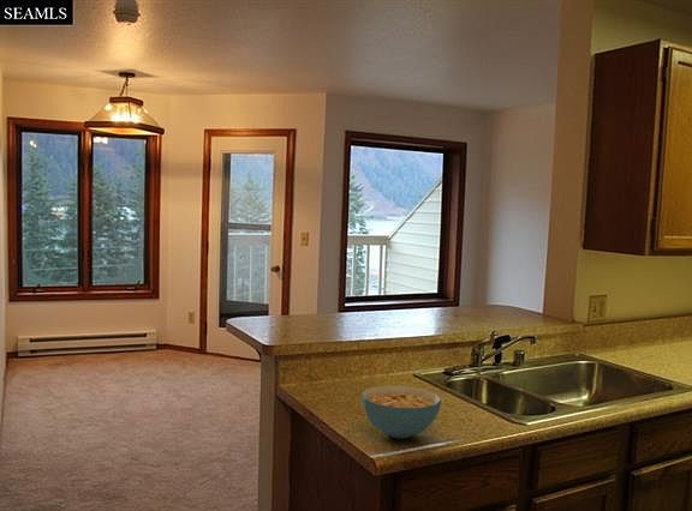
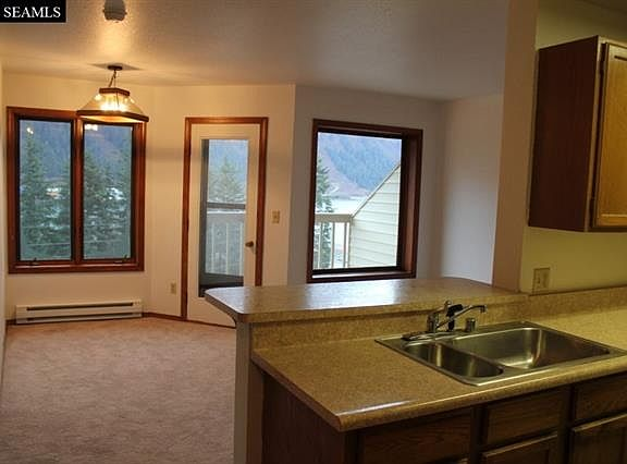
- cereal bowl (400, 415)
